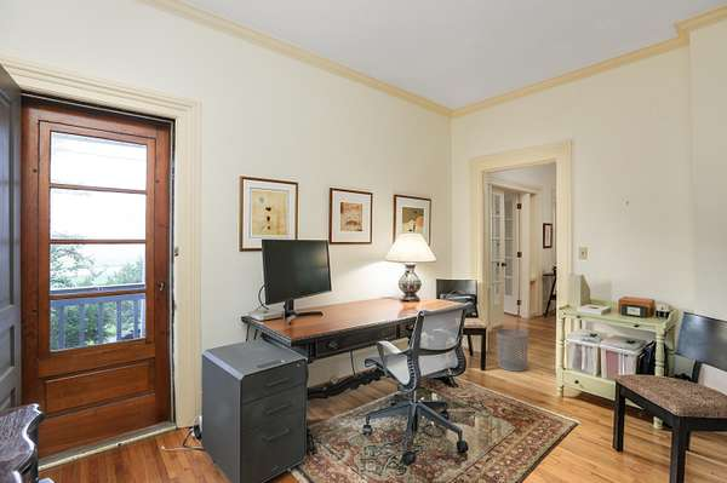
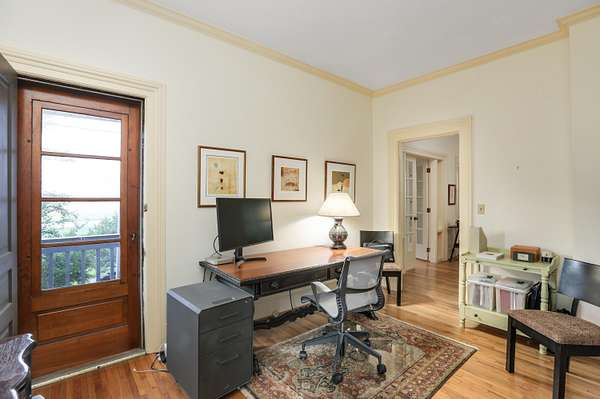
- waste bin (511, 350)
